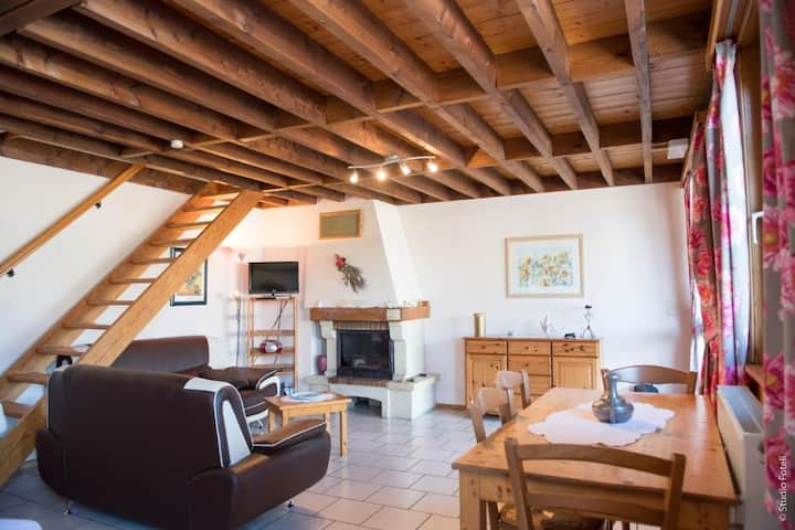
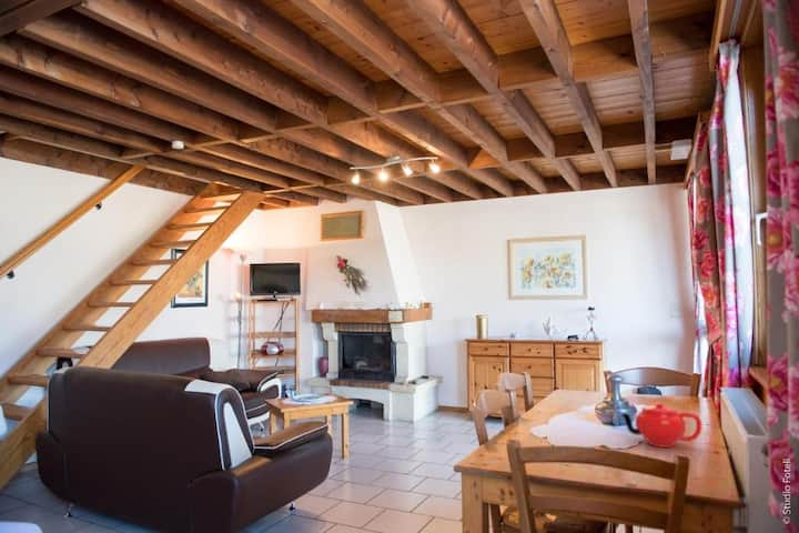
+ teapot (659, 423)
